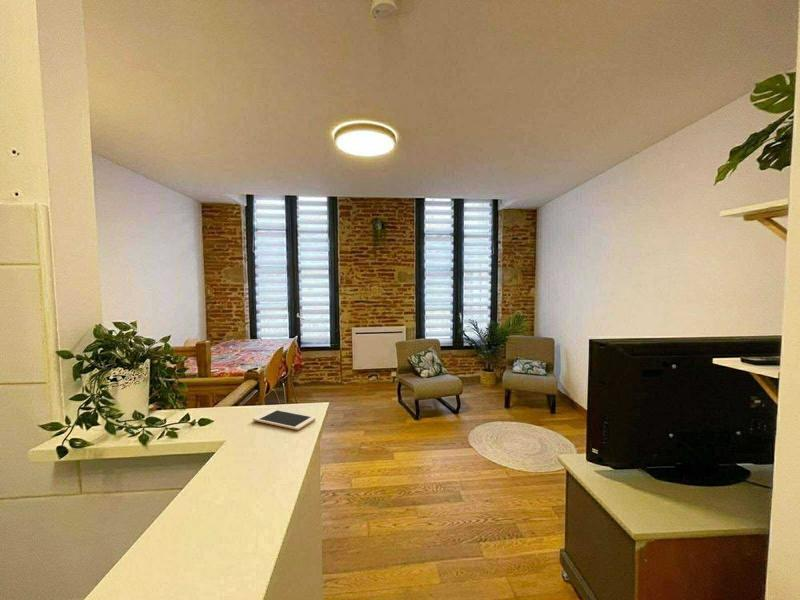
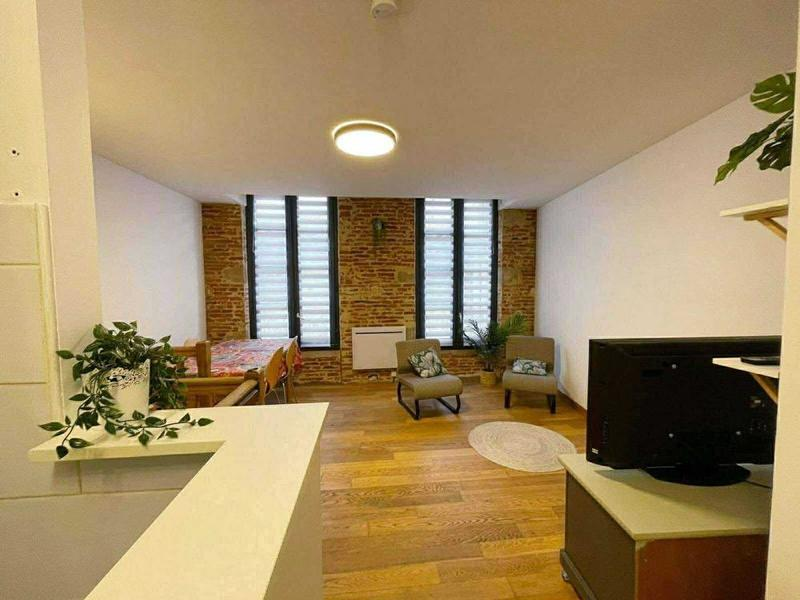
- cell phone (284, 418)
